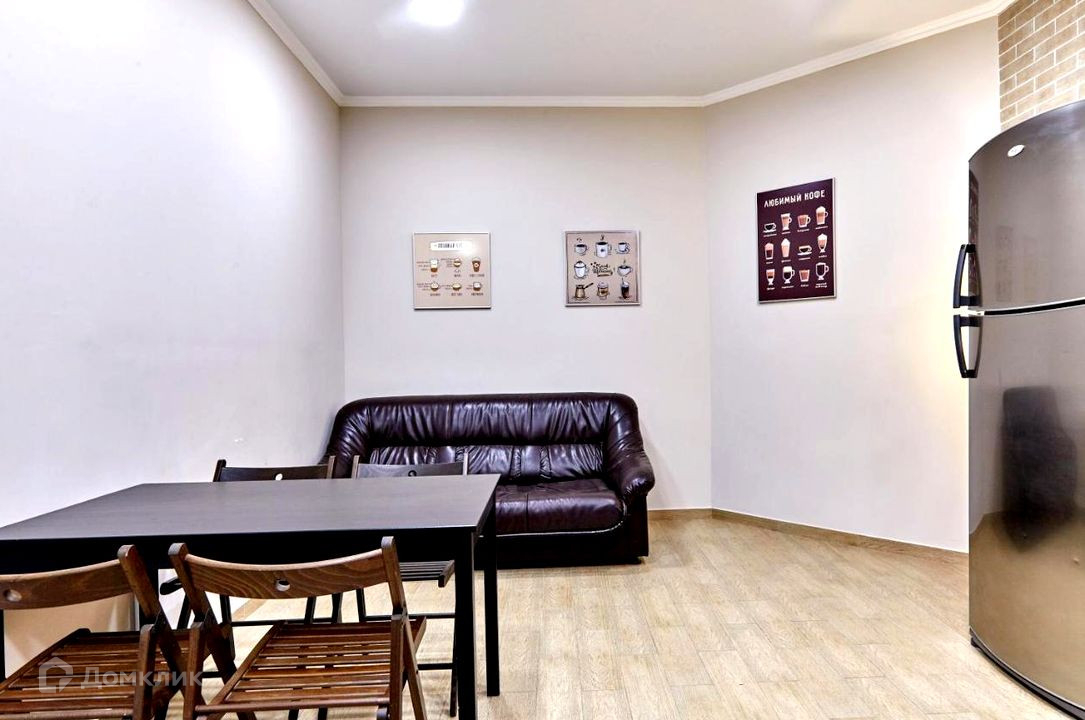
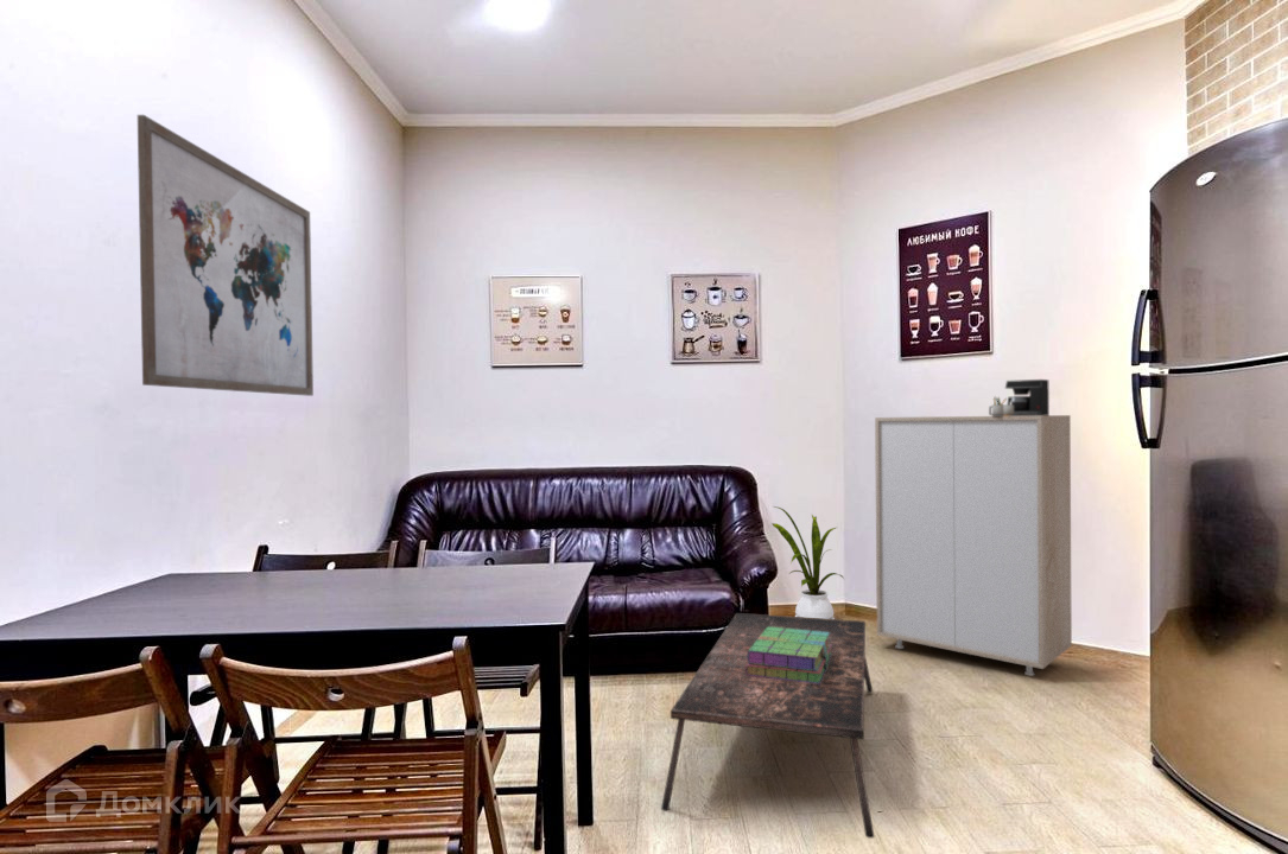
+ coffee table (785, 699)
+ wall art (242, 281)
+ storage cabinet (971, 535)
+ stack of books (789, 651)
+ house plant (808, 562)
+ coffee maker (1017, 397)
